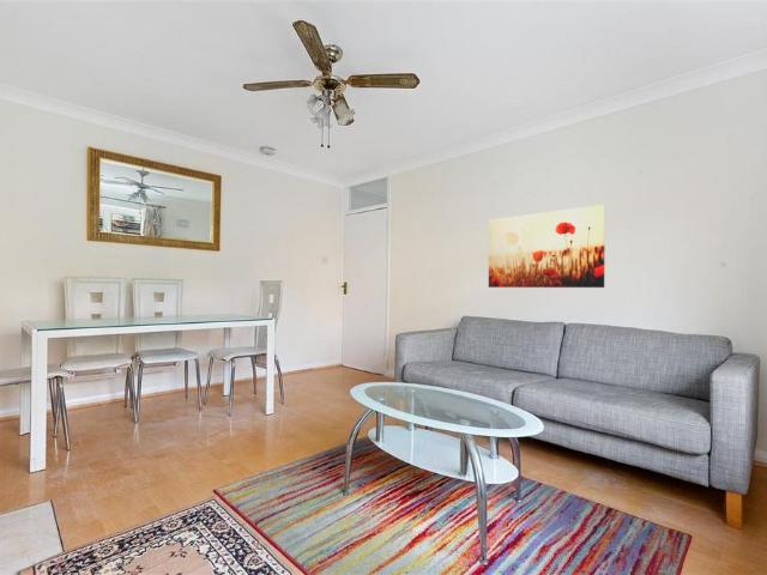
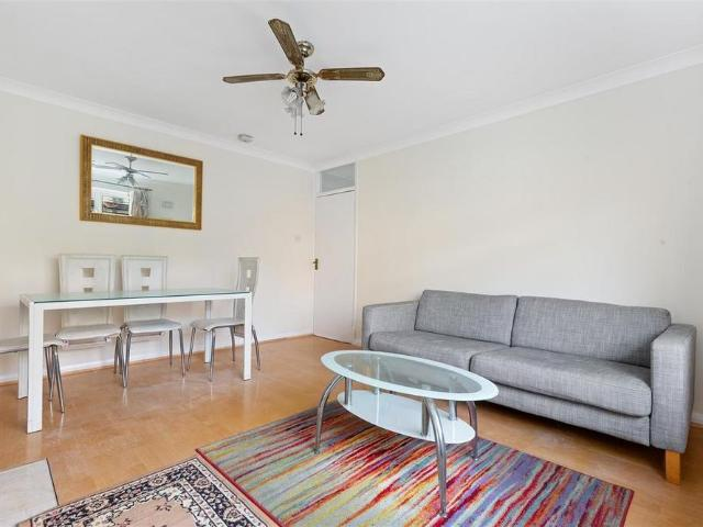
- wall art (540, 250)
